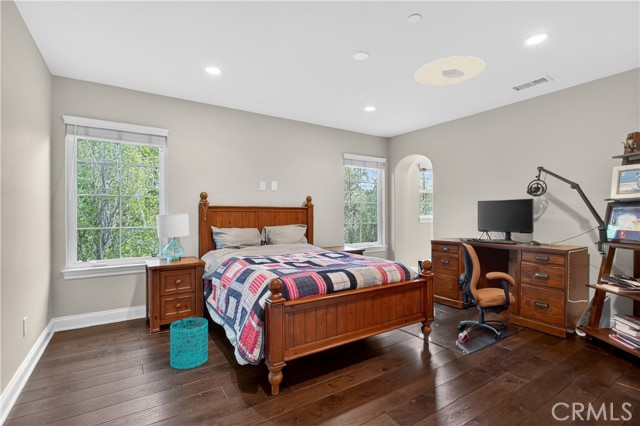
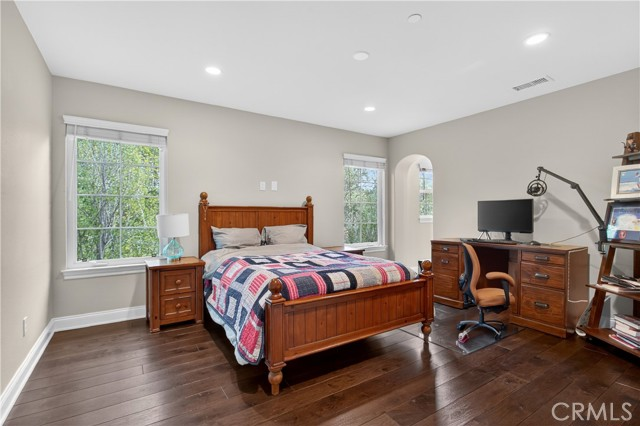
- ceiling light (448, 69)
- wastebasket (189, 341)
